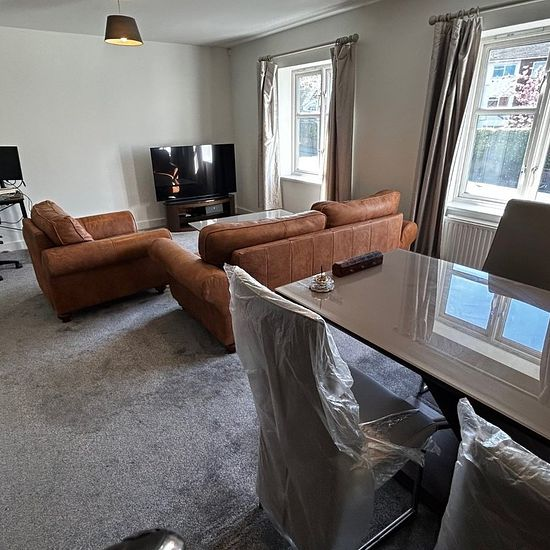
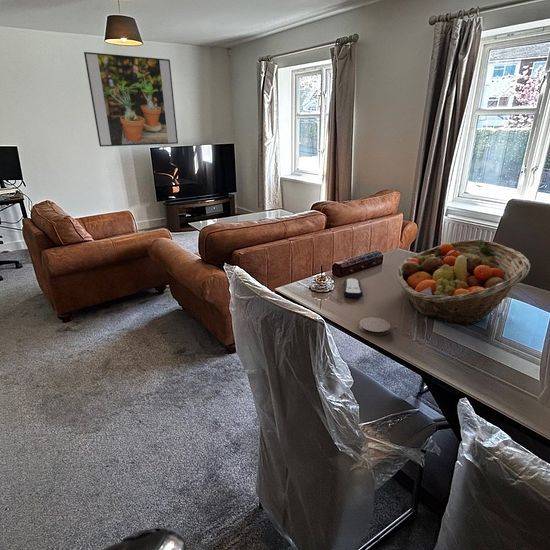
+ fruit basket (456, 277)
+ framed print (135, 102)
+ coaster (374, 326)
+ remote control (352, 287)
